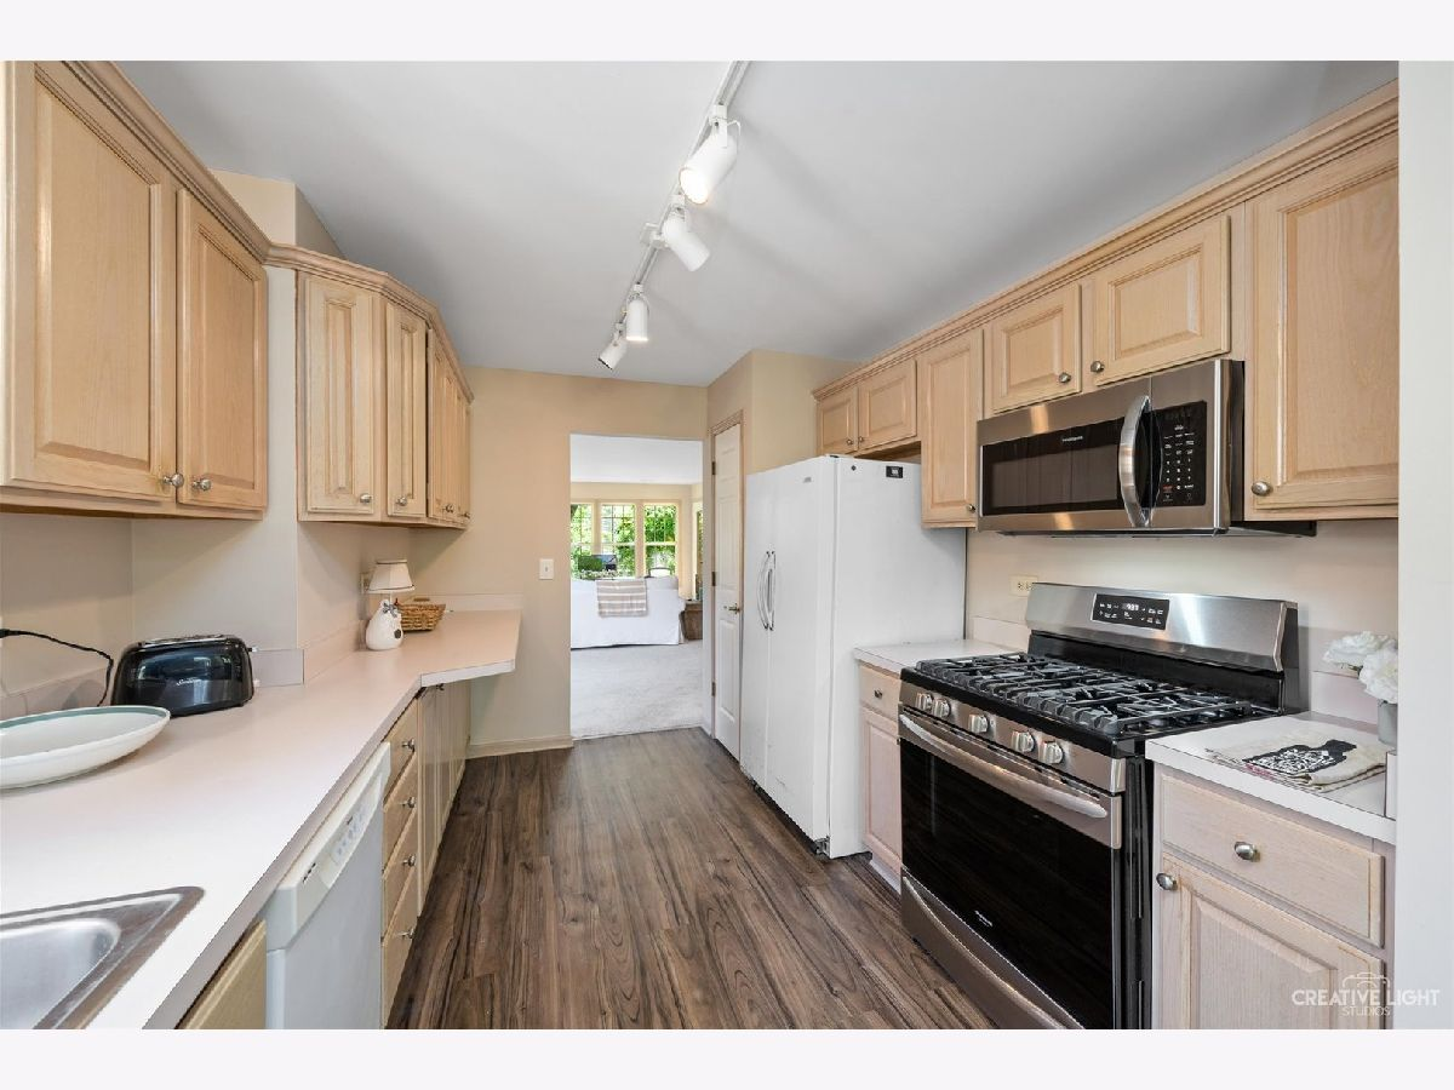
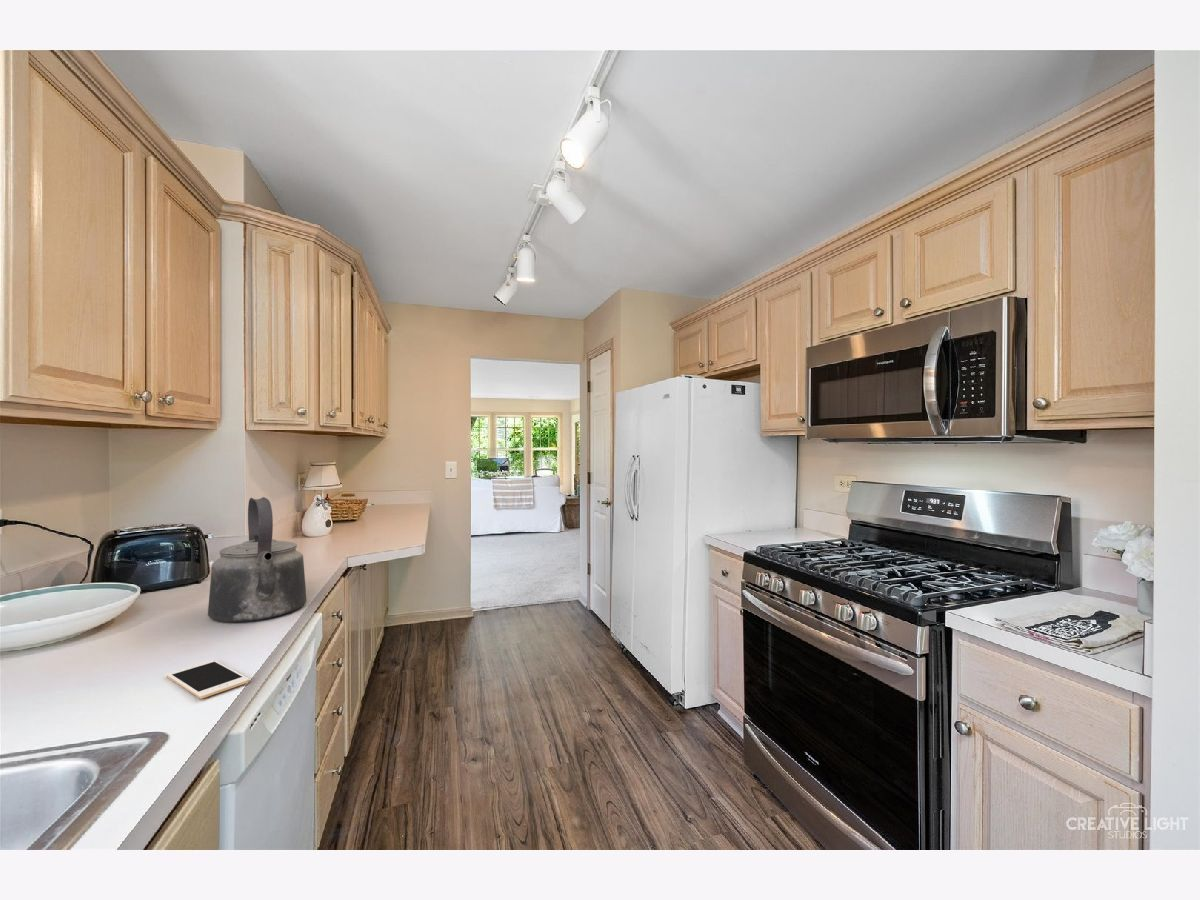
+ cell phone (207, 677)
+ kettle (260, 555)
